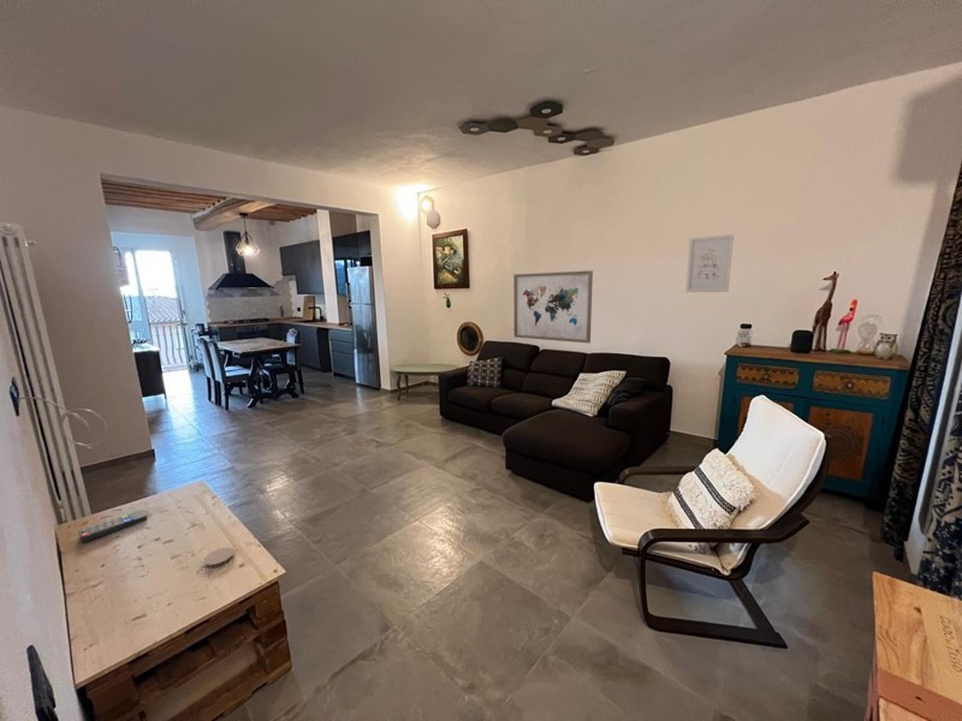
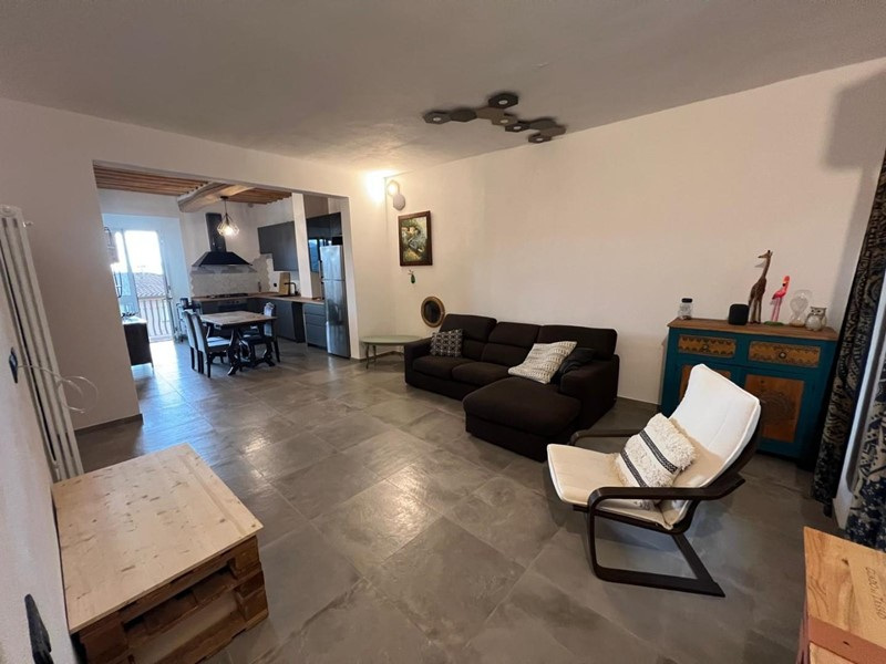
- coaster (219, 556)
- wall art (550, 306)
- remote control (113, 524)
- wall art (708, 264)
